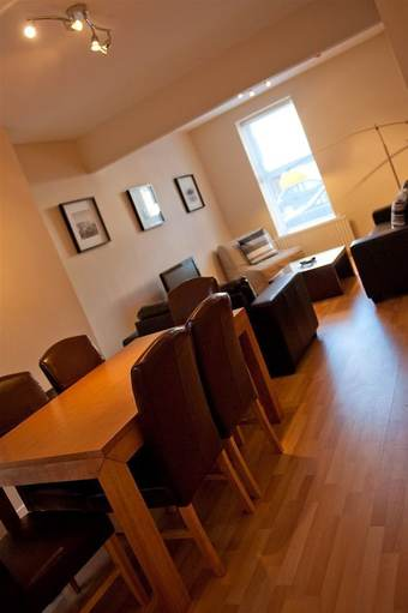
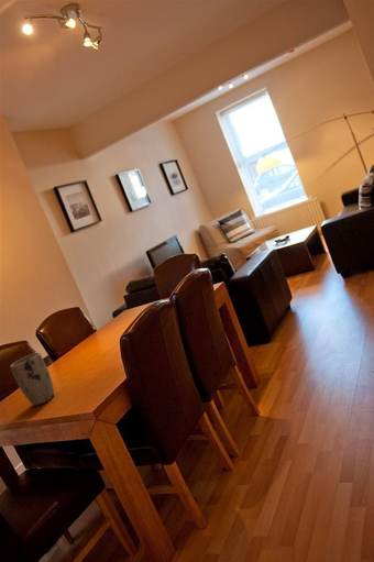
+ plant pot (34, 379)
